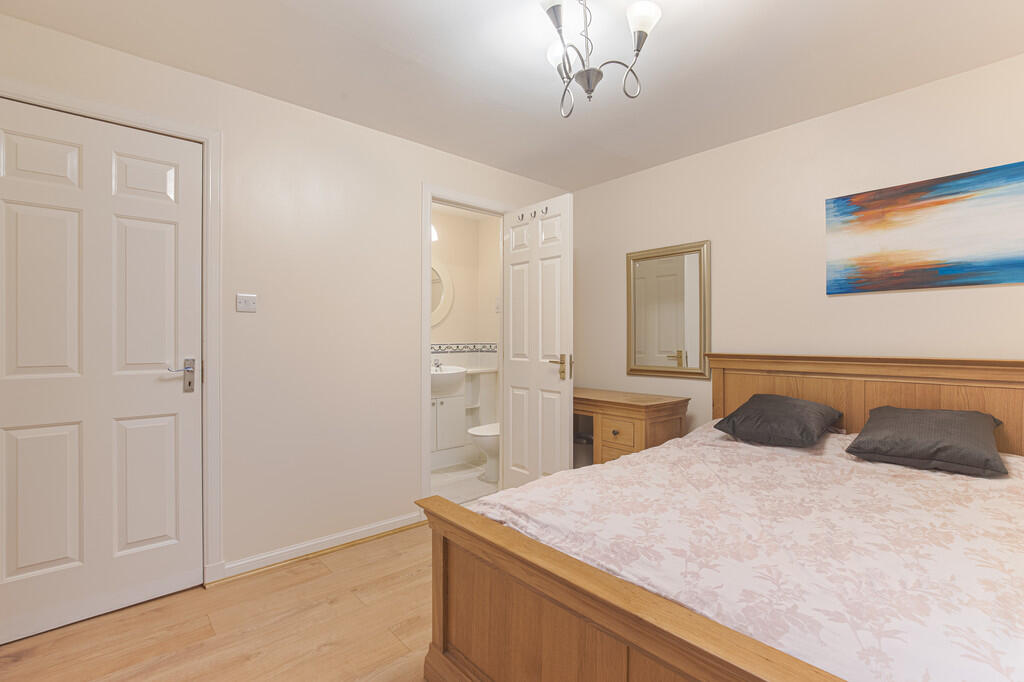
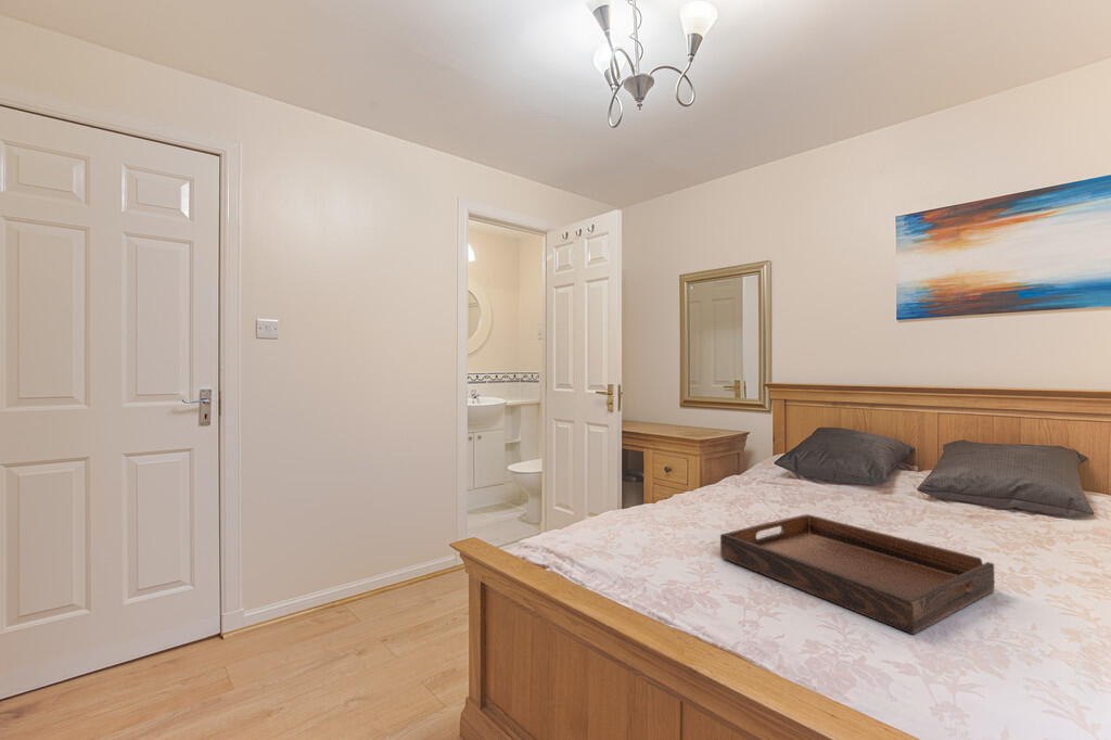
+ serving tray (847, 559)
